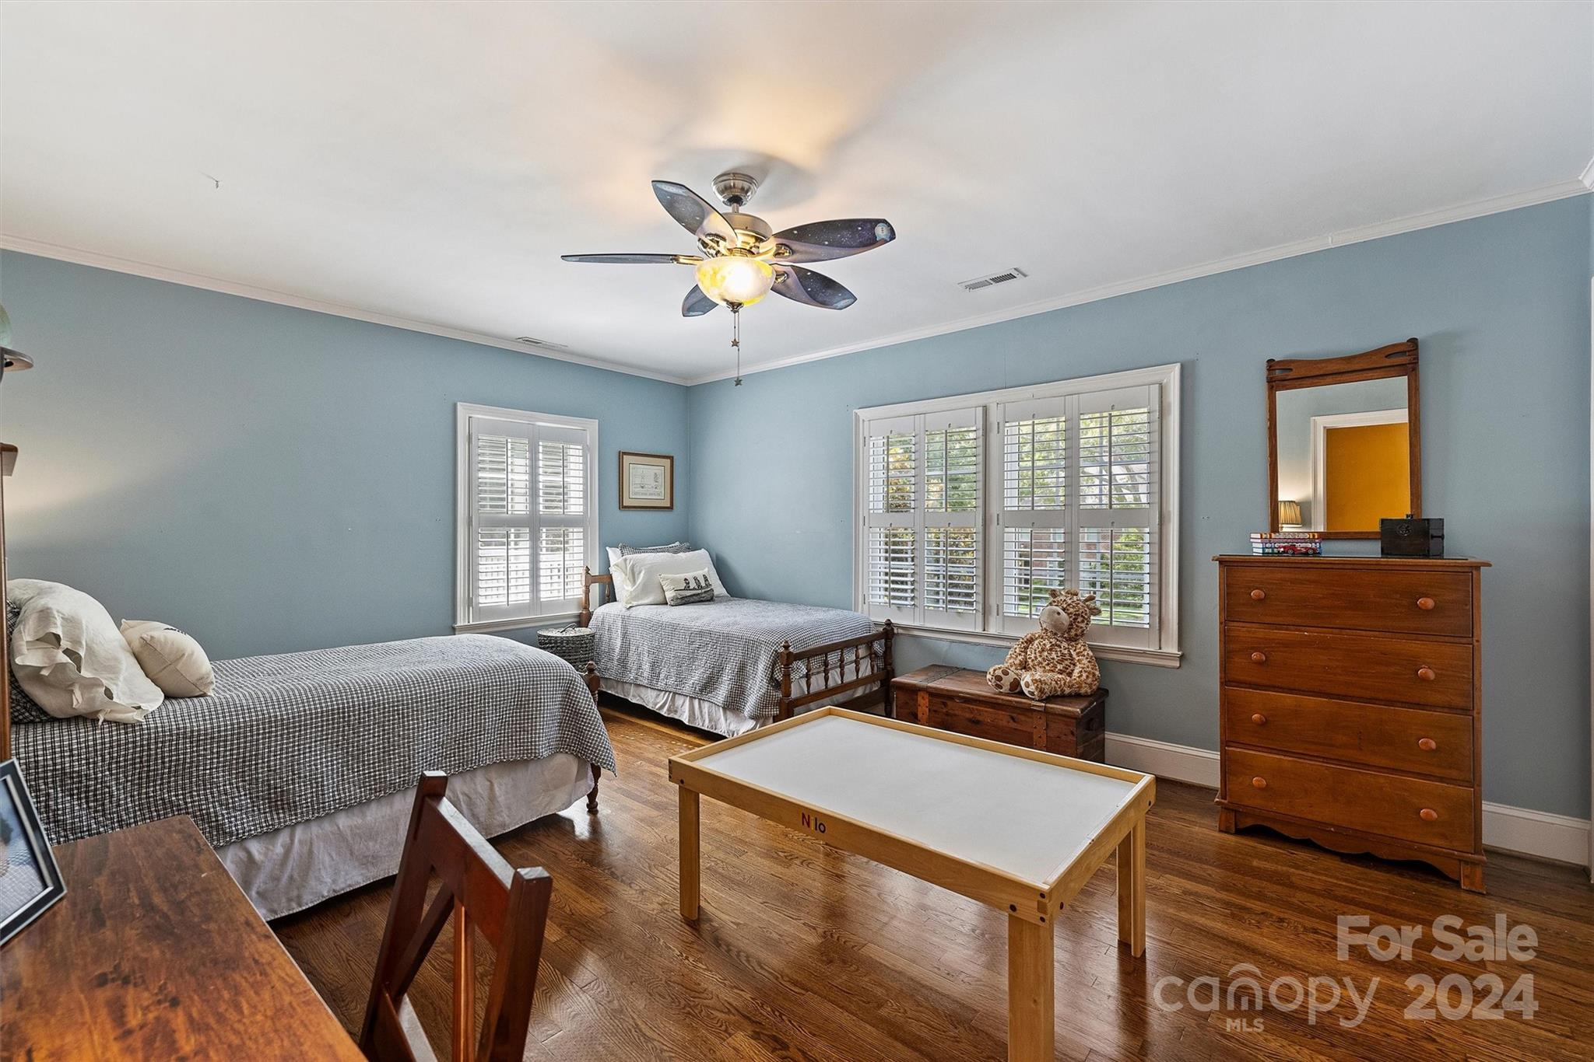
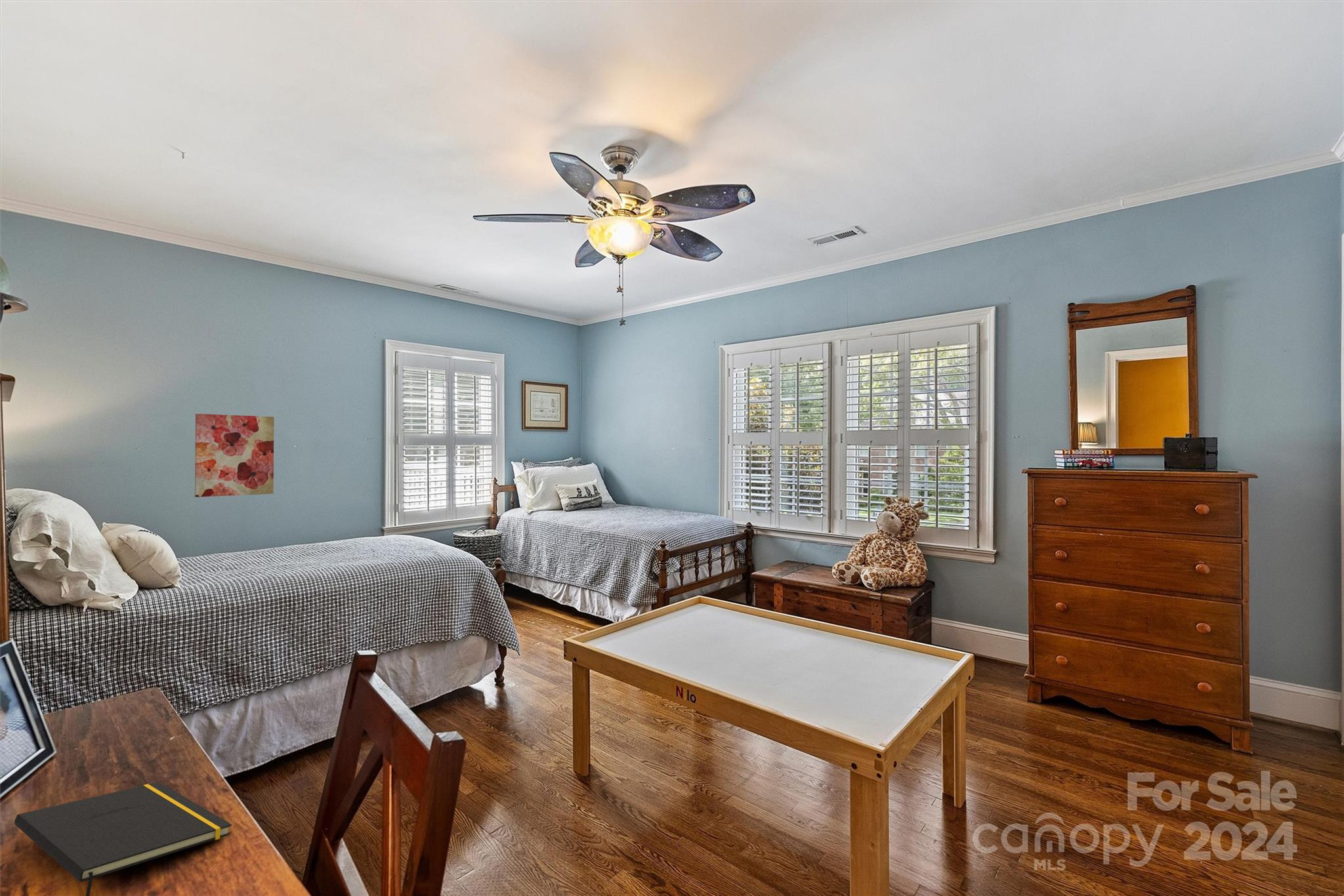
+ wall art (236, 455)
+ notepad (125, 825)
